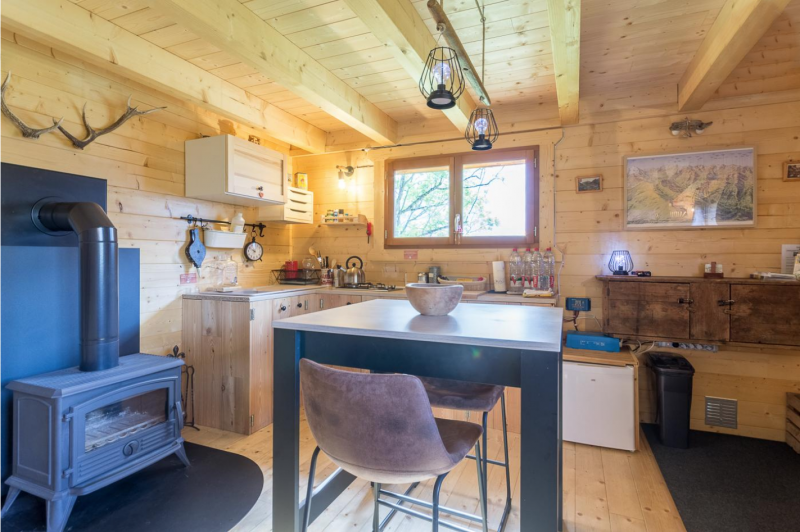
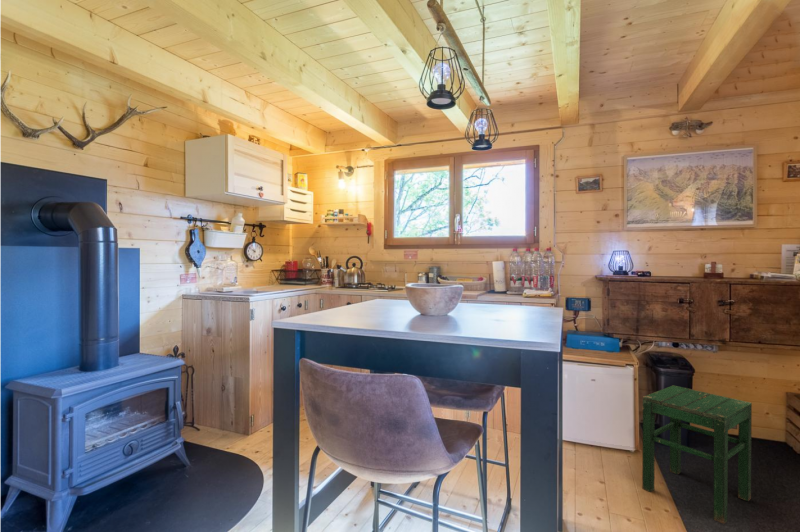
+ stool (695, 449)
